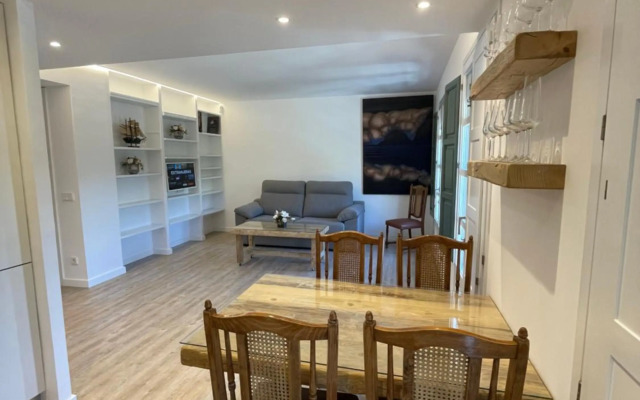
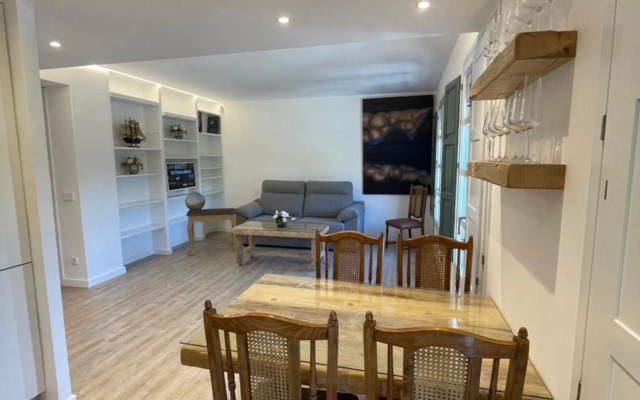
+ side table (212, 222)
+ decorative globe (196, 201)
